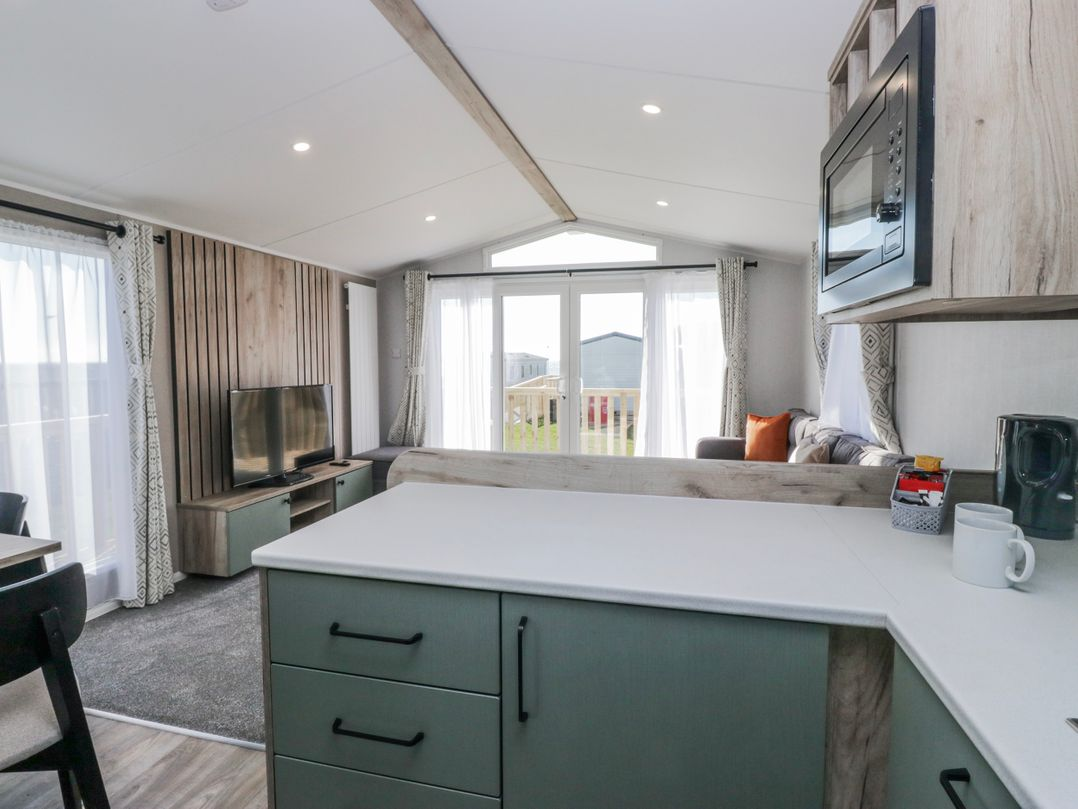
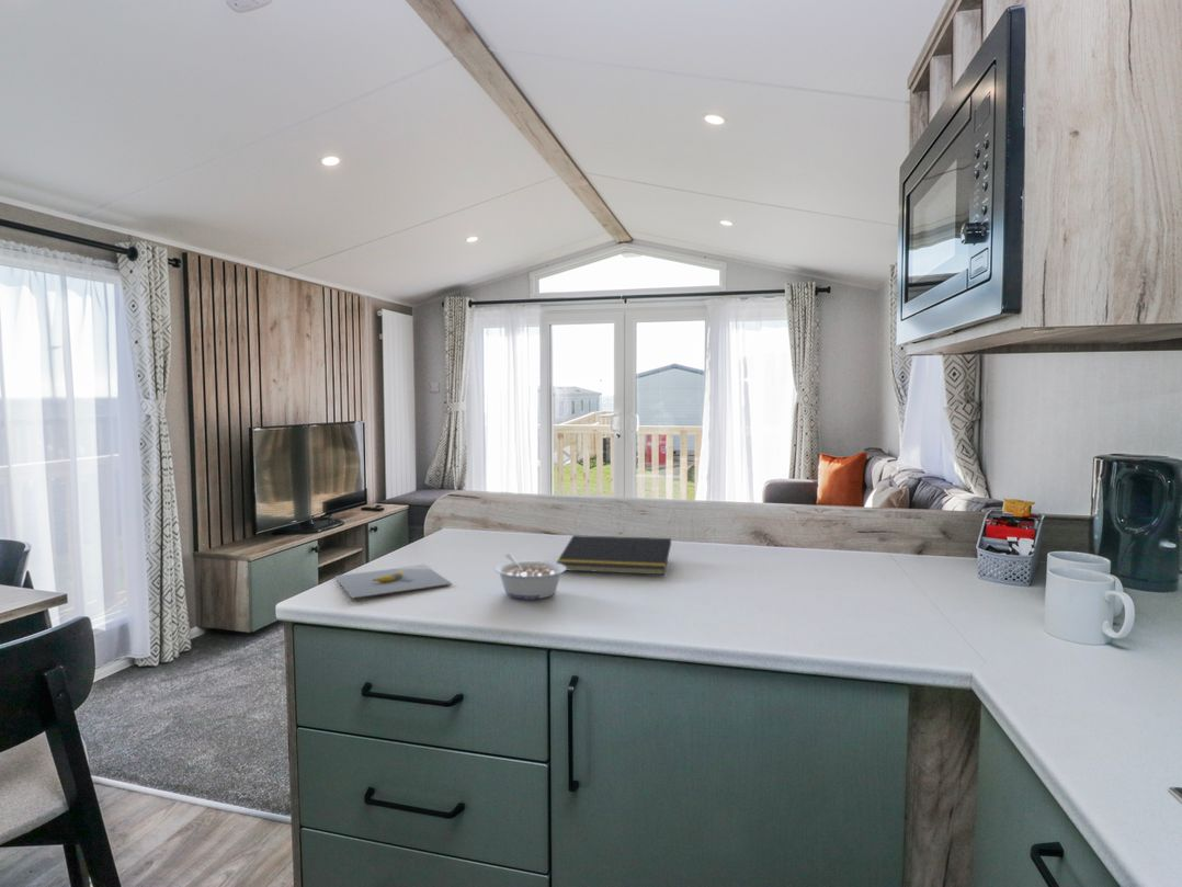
+ legume (527, 577)
+ banana (391, 577)
+ notepad (615, 553)
